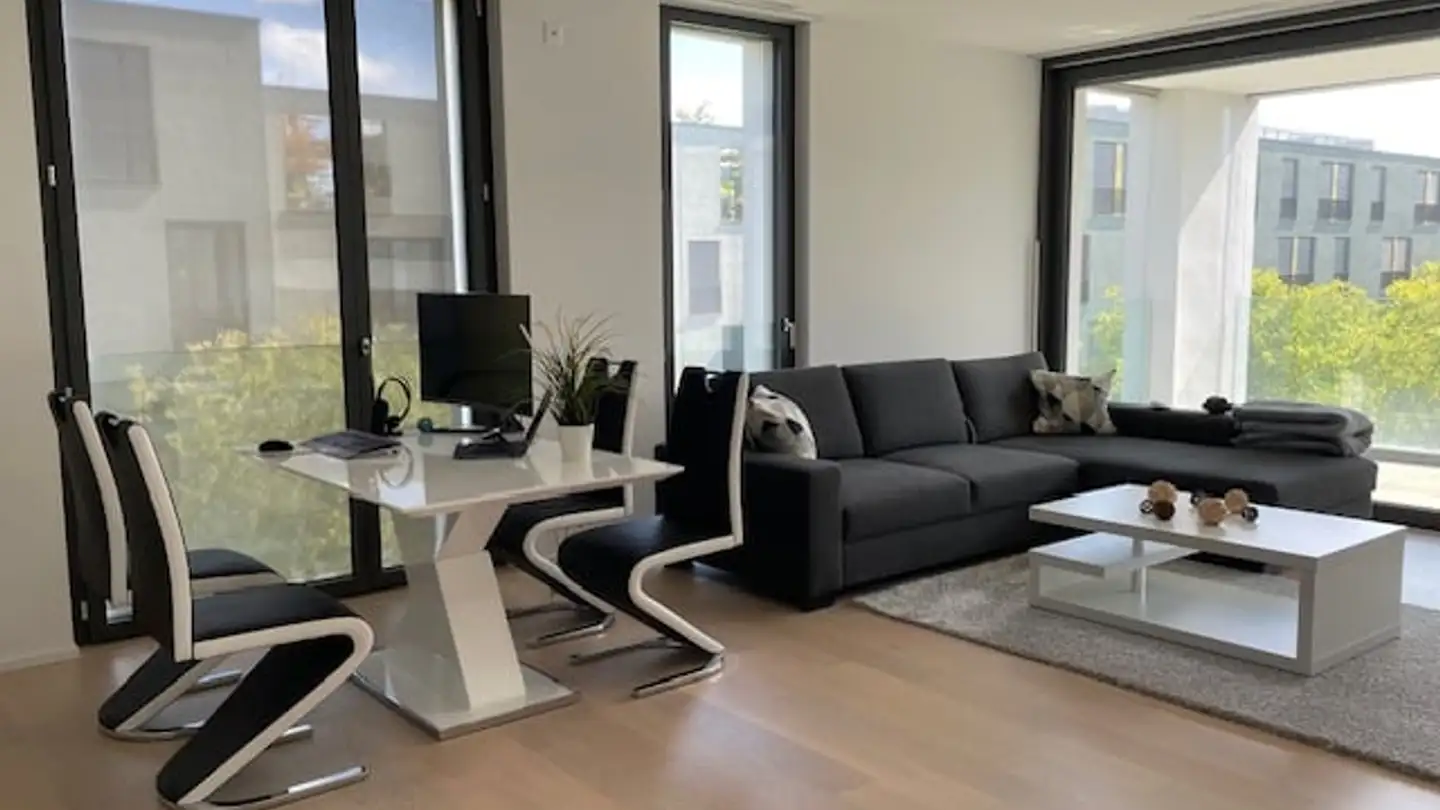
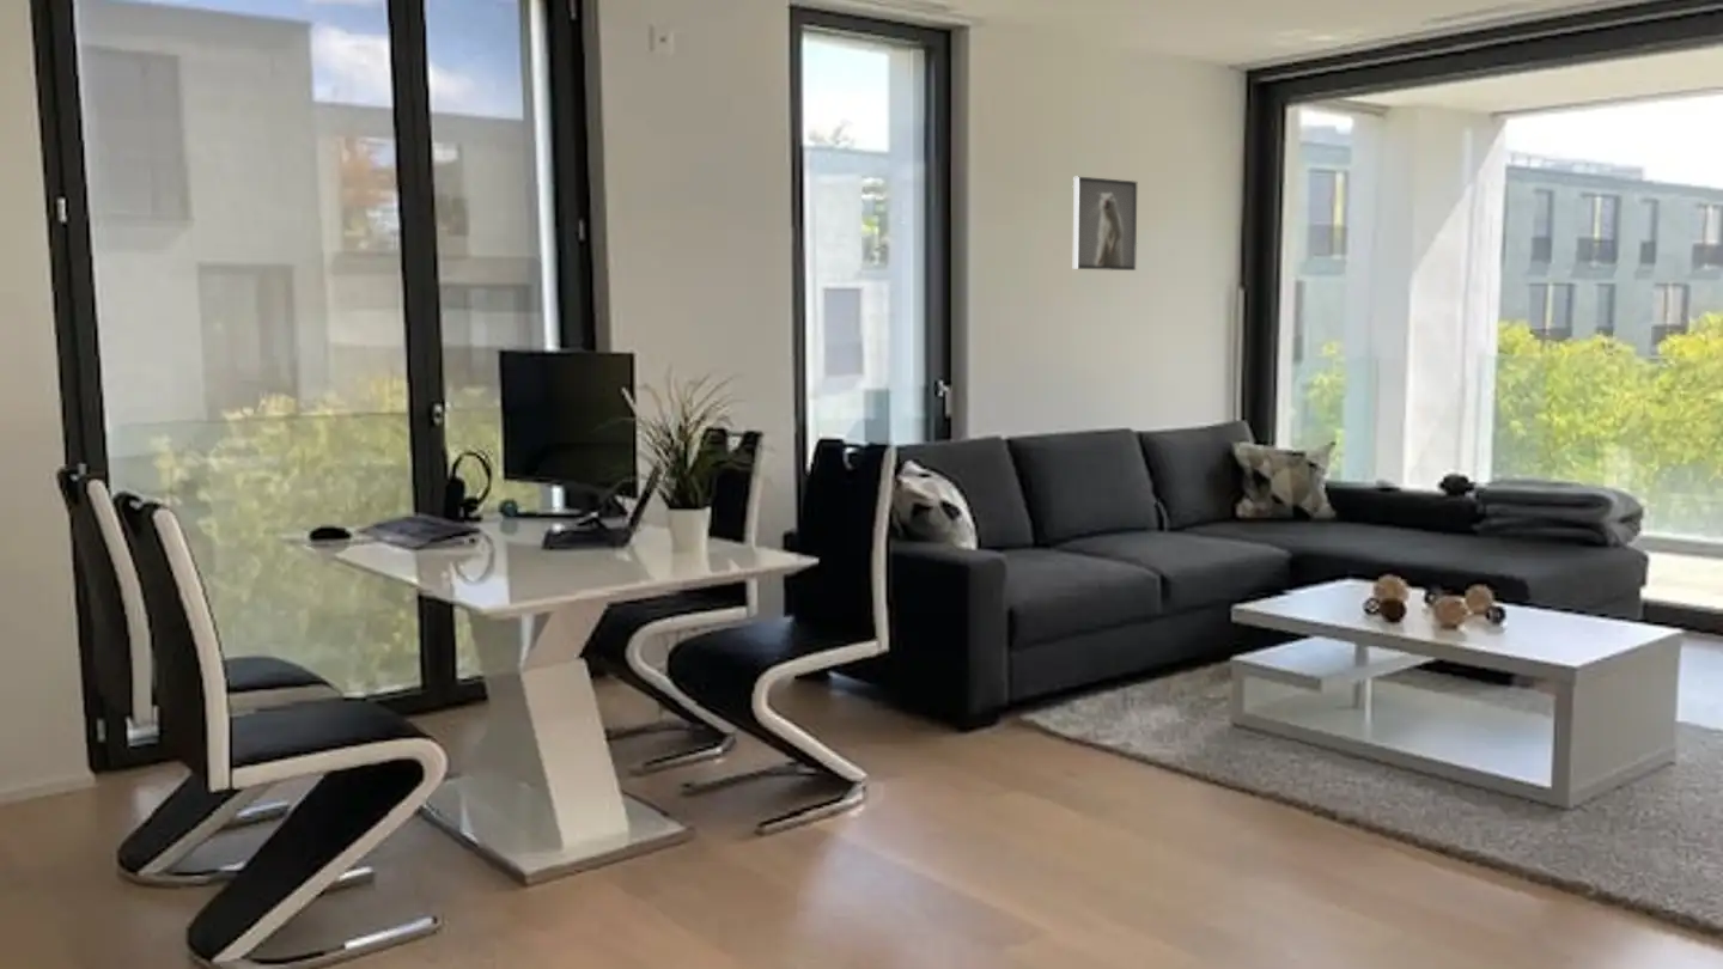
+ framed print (1104, 224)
